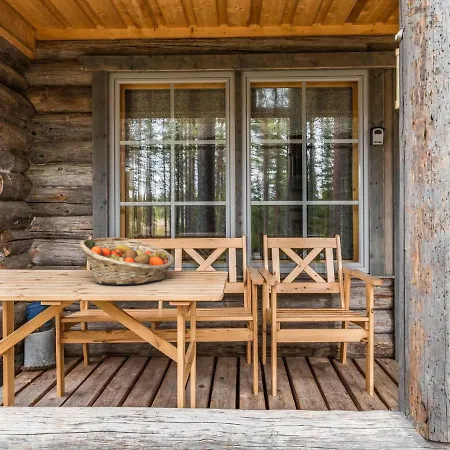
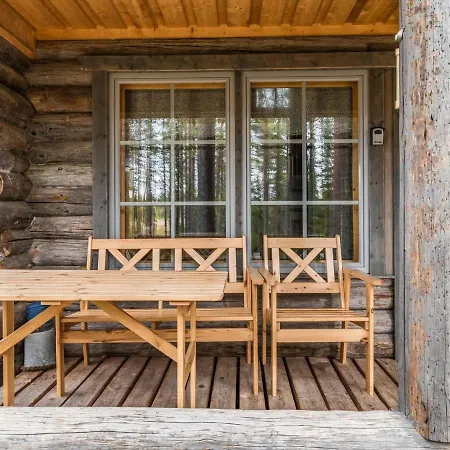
- fruit basket (128, 259)
